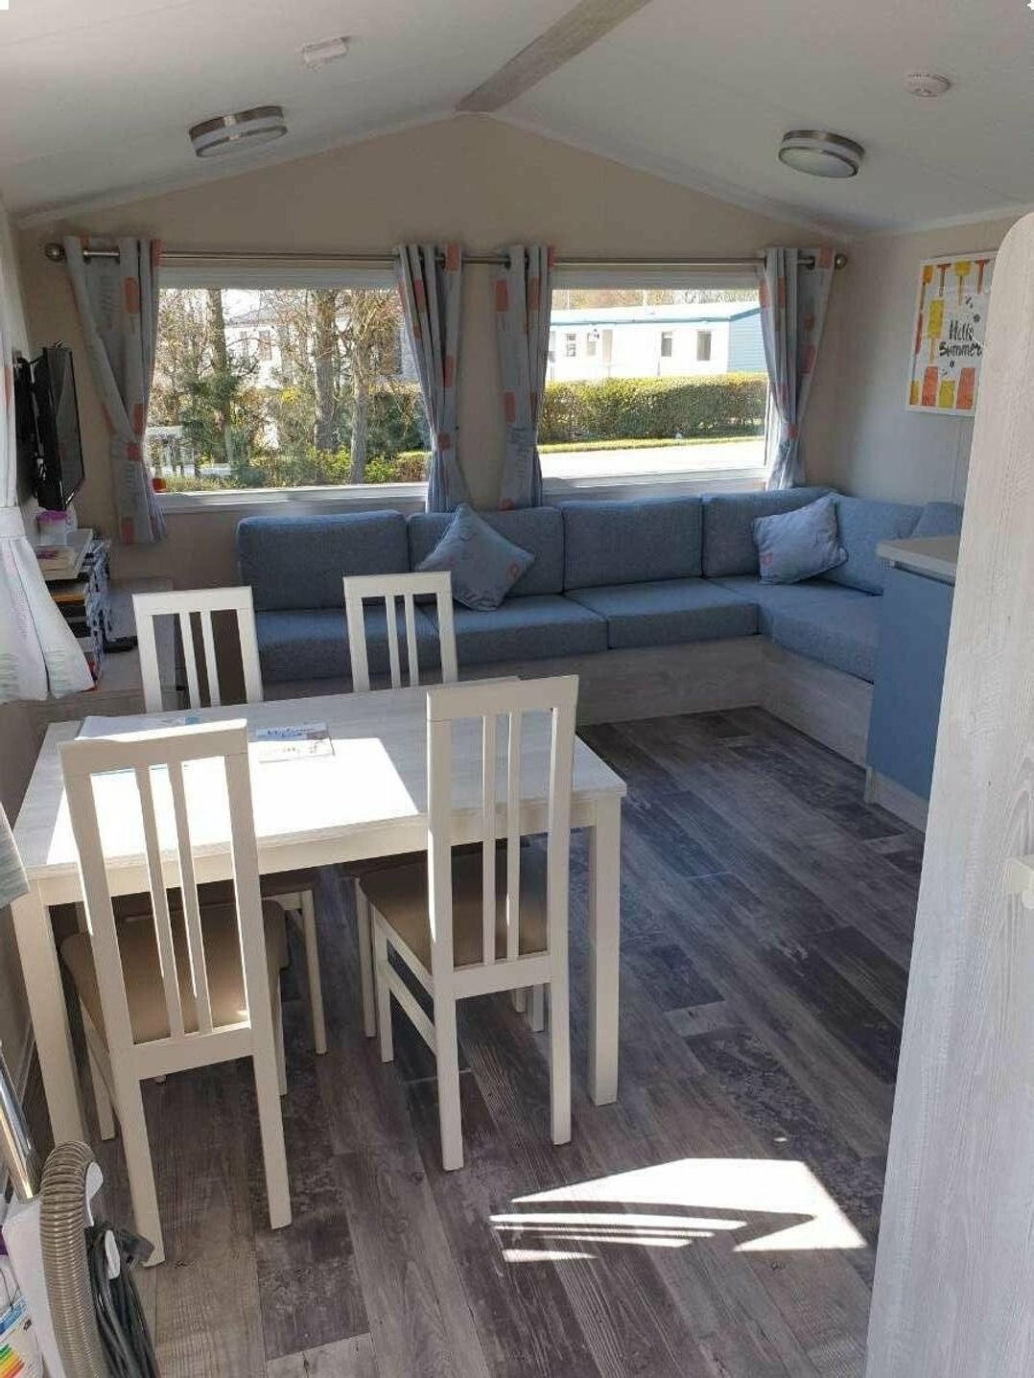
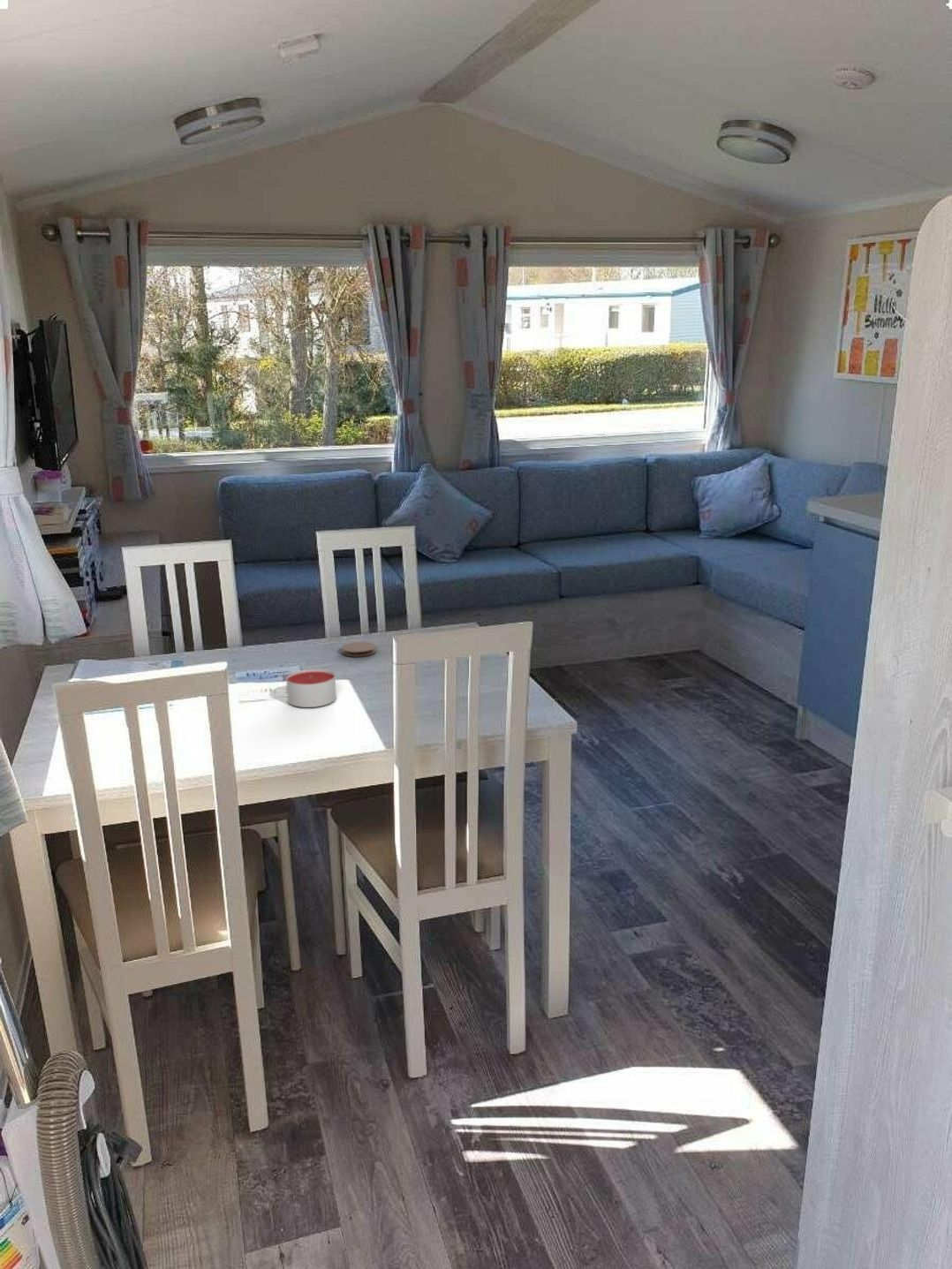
+ coaster (359, 648)
+ candle (311, 687)
